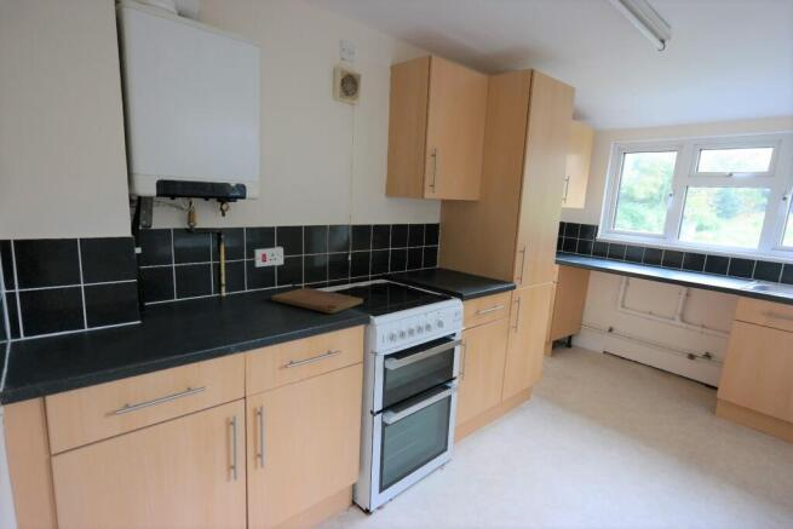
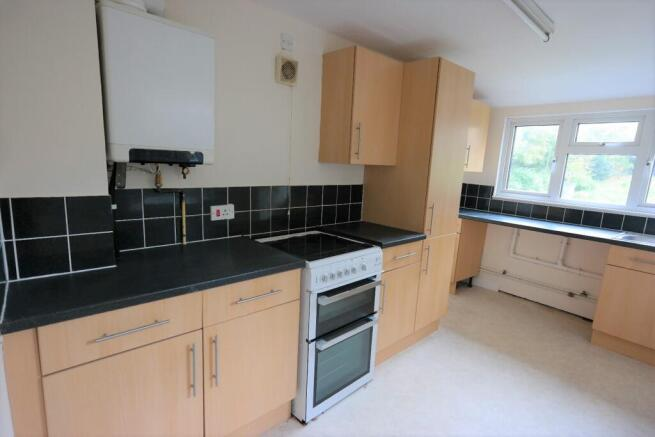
- cutting board (317, 299)
